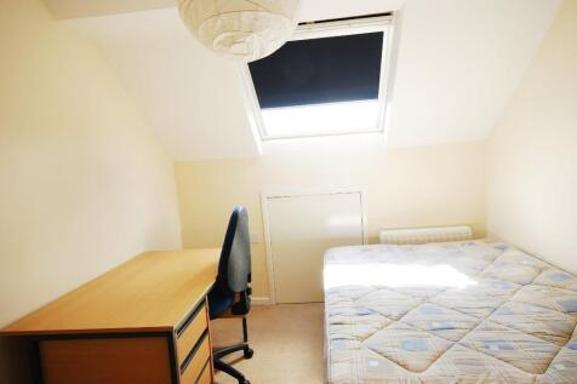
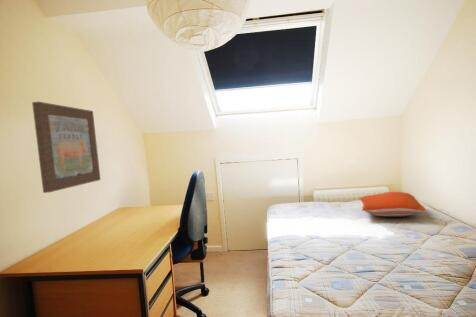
+ wall art (71, 146)
+ pillow (388, 203)
